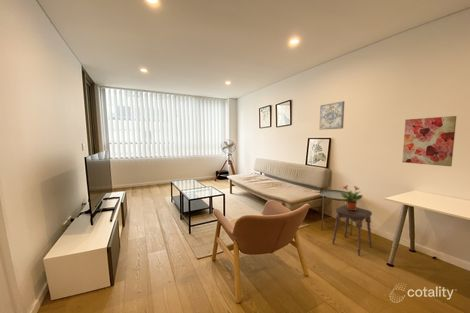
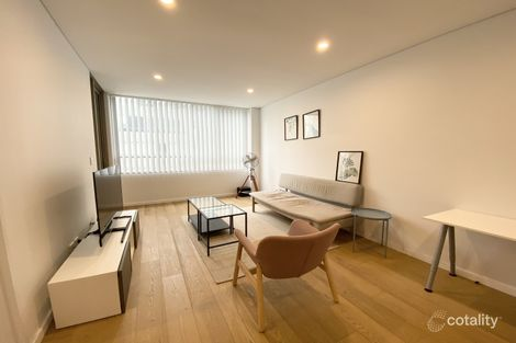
- stool (356, 226)
- wall art (426, 141)
- wall art (331, 116)
- potted plant (352, 197)
